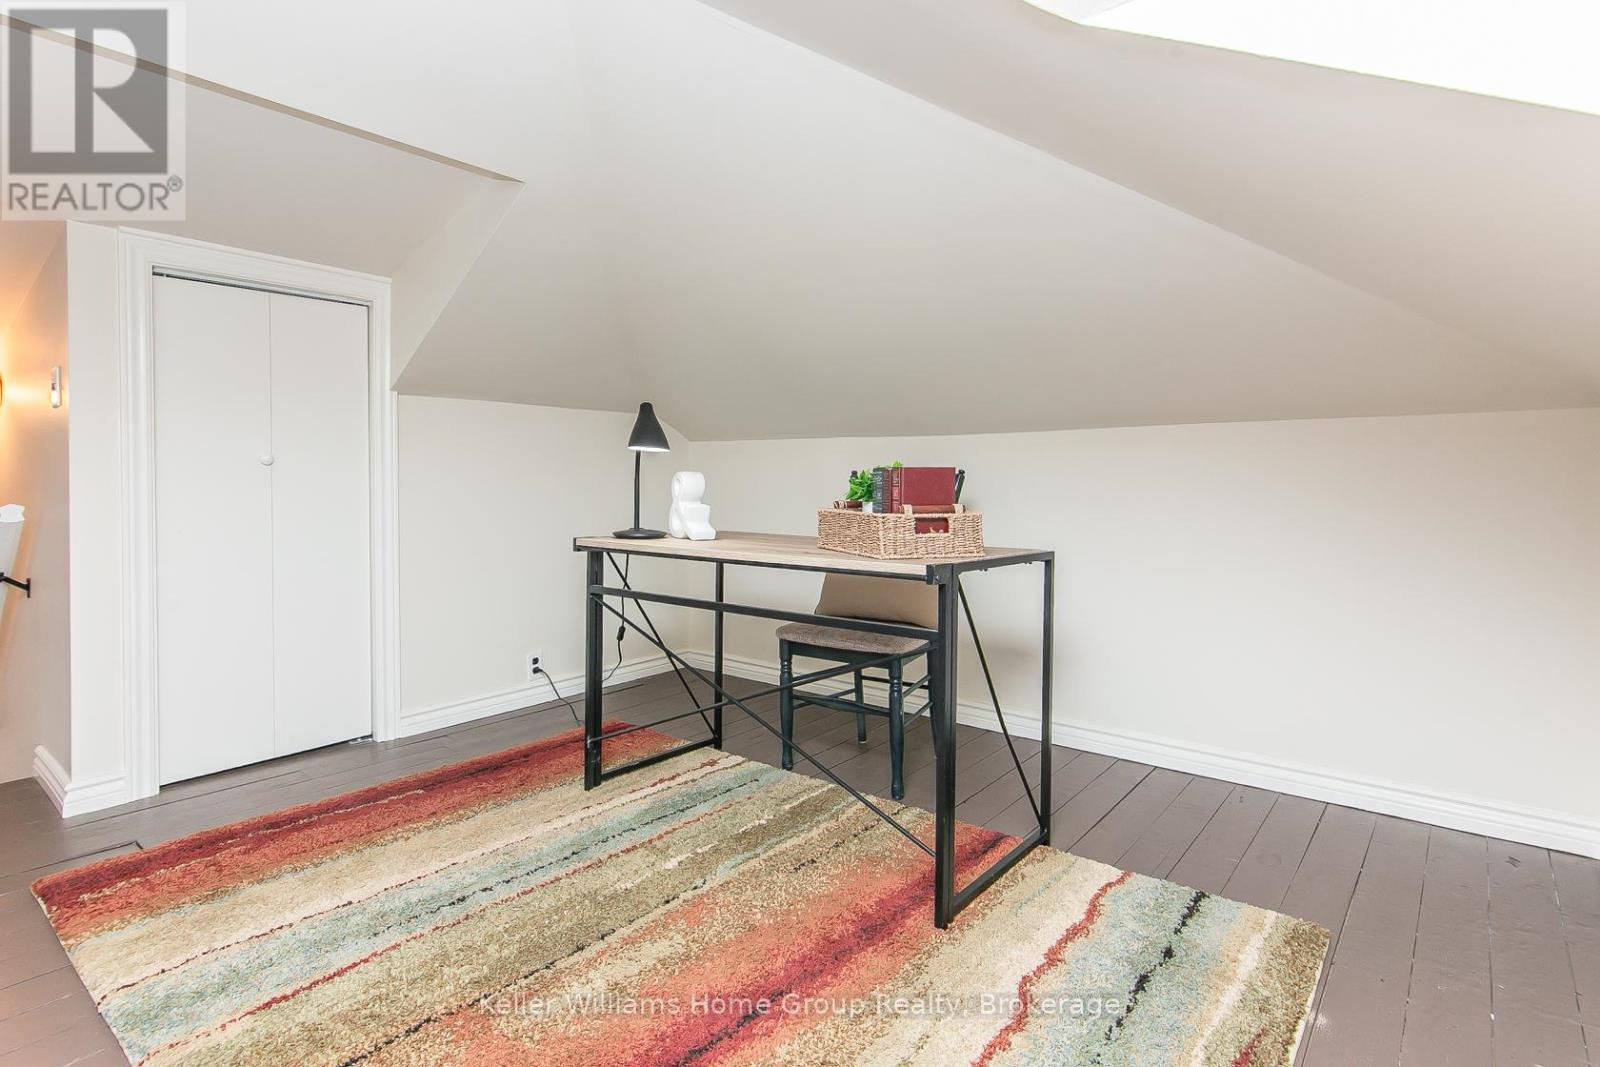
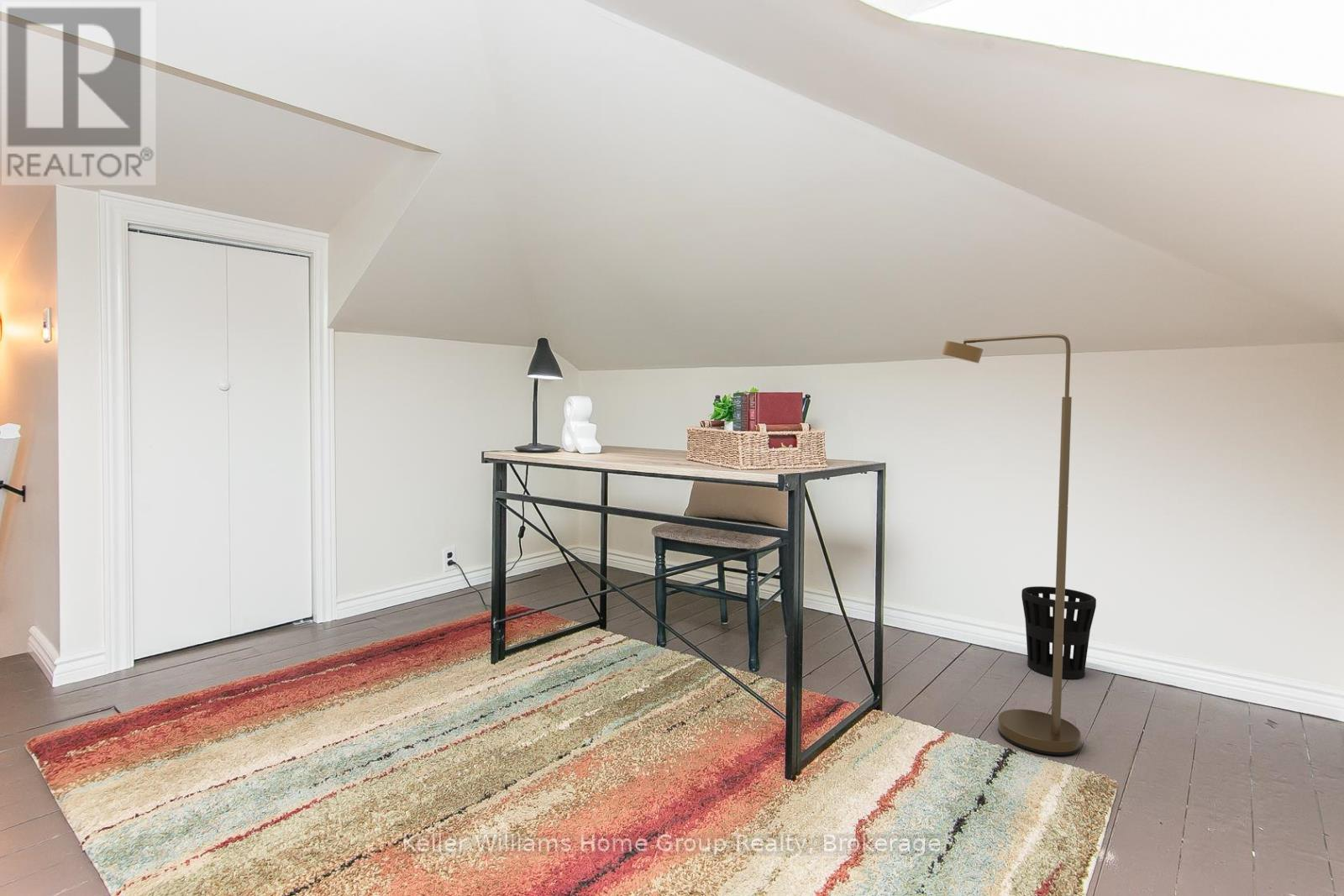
+ wastebasket (1053, 631)
+ lamp (1058, 533)
